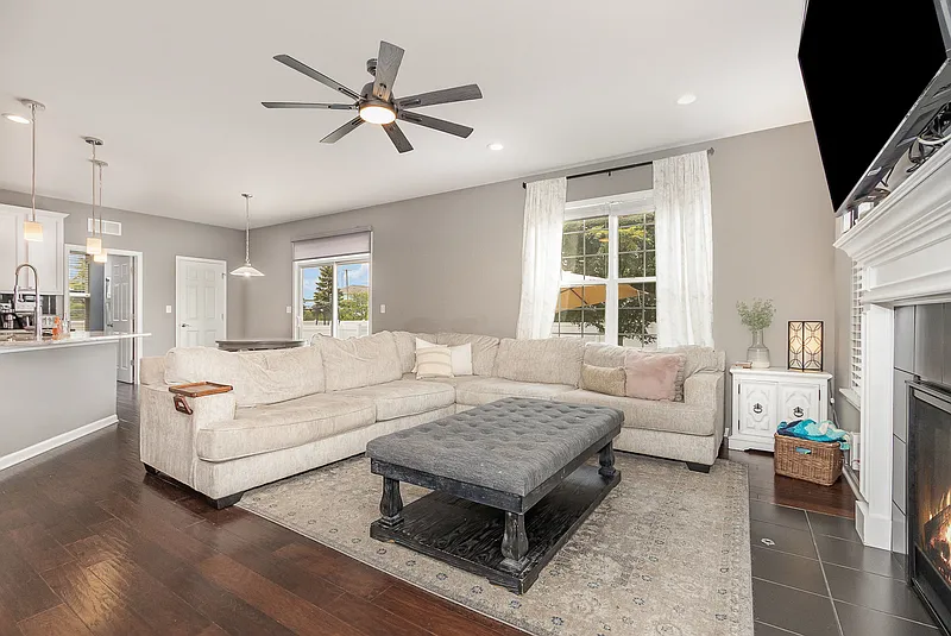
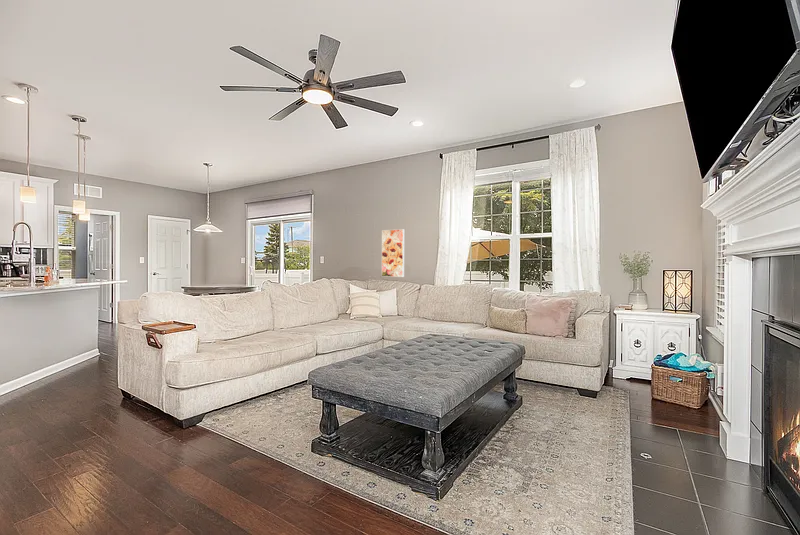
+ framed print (392, 253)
